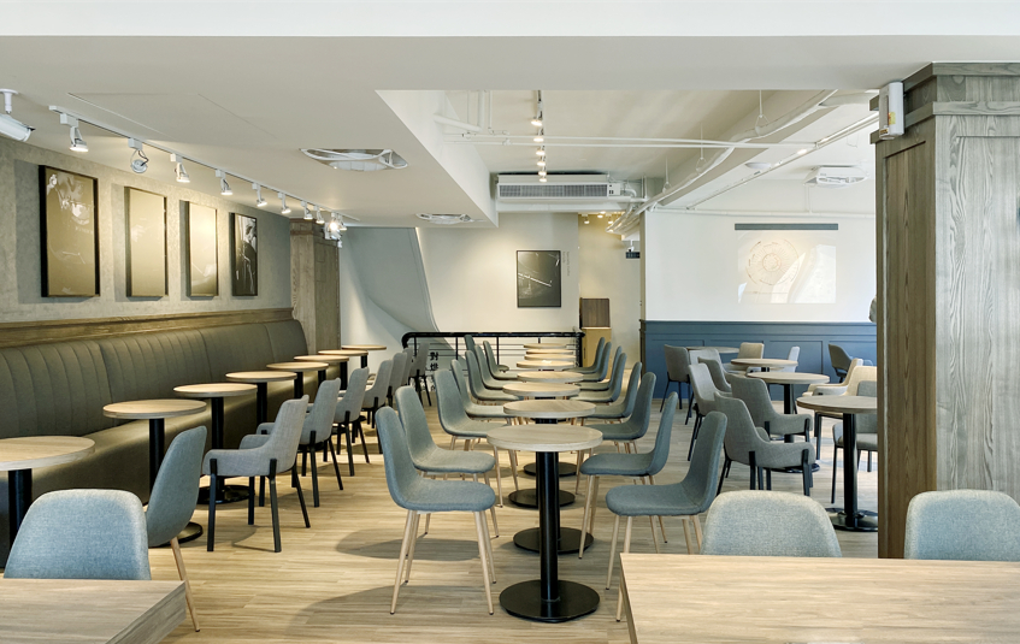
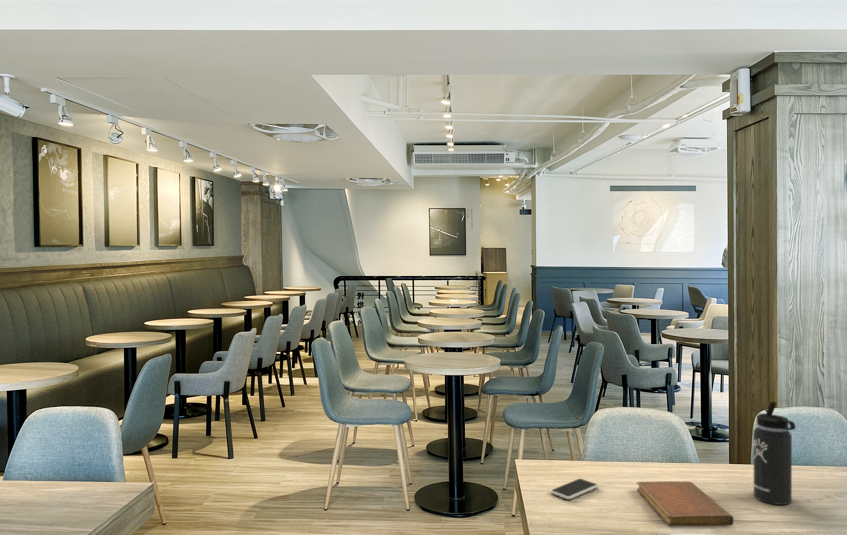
+ notebook (681, 502)
+ thermos bottle (775, 451)
+ smartphone (574, 488)
